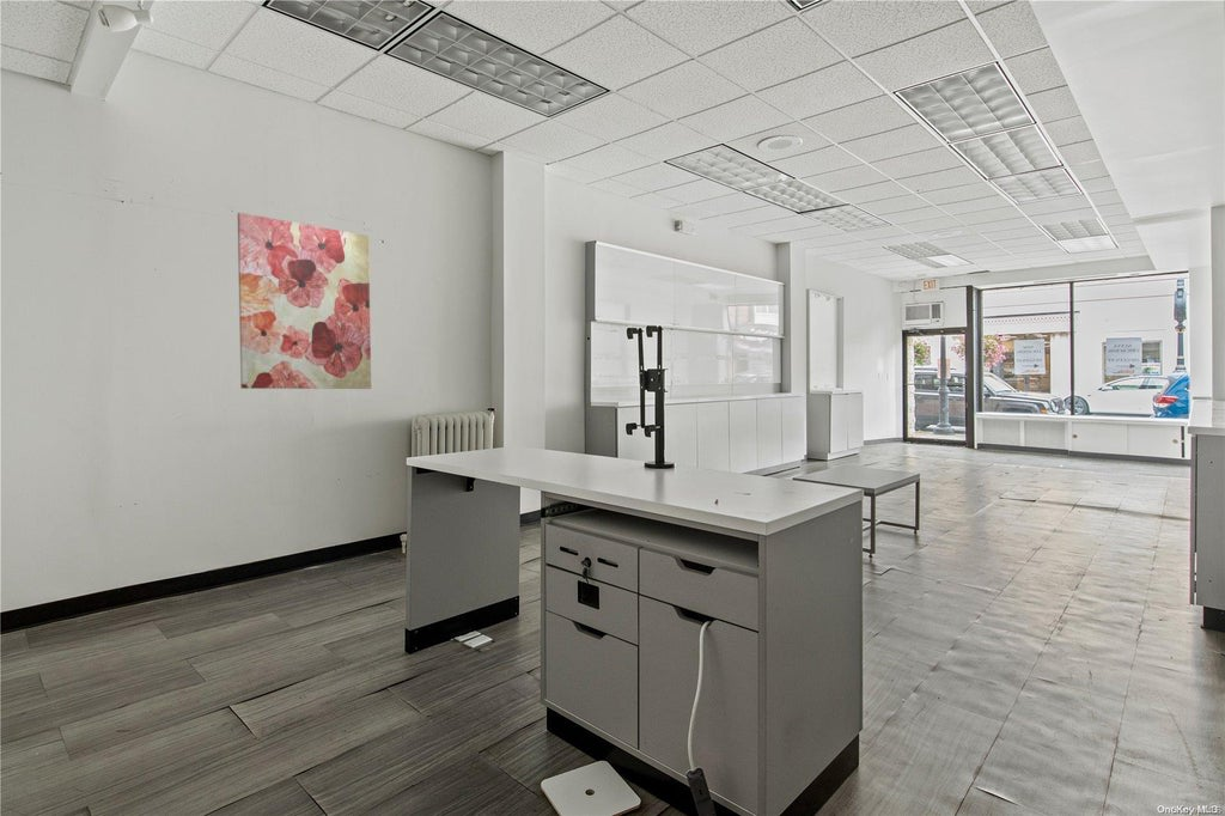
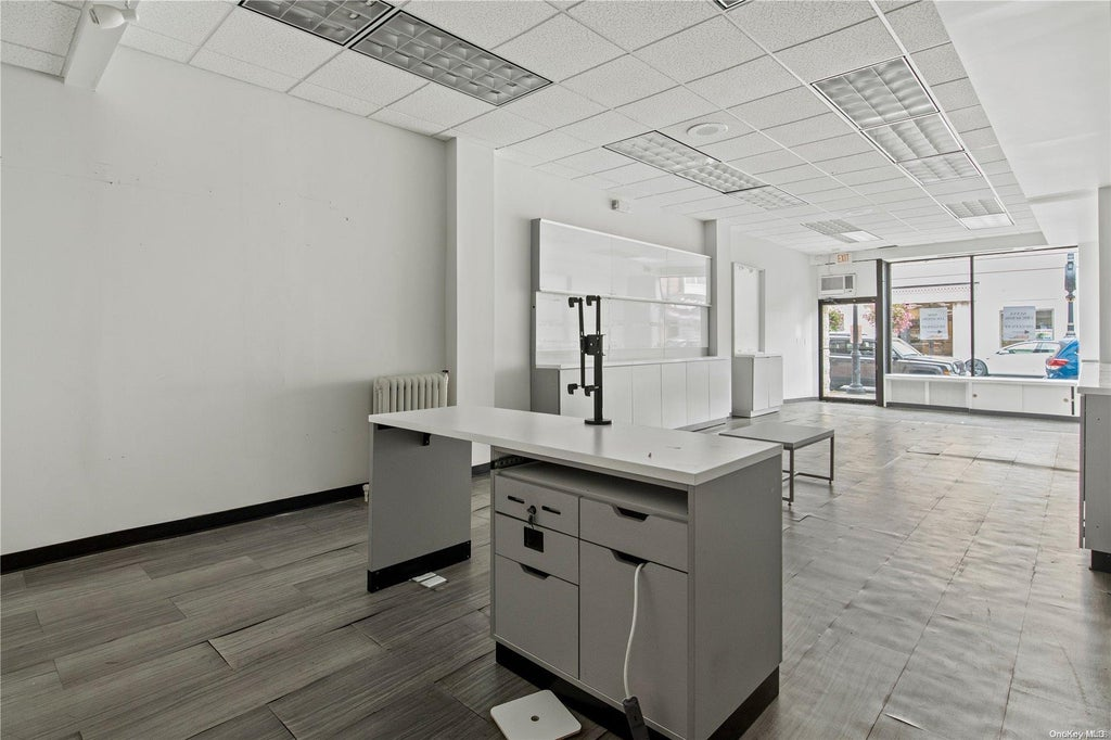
- wall art (309, 306)
